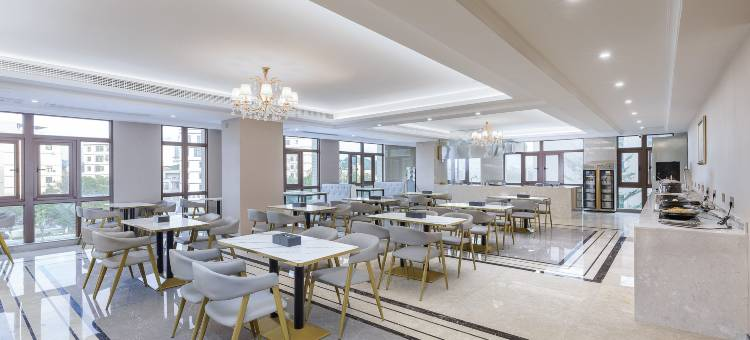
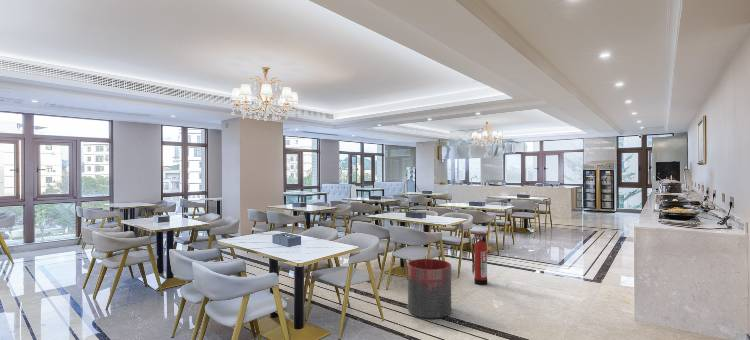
+ fire extinguisher (480, 257)
+ trash can (429, 287)
